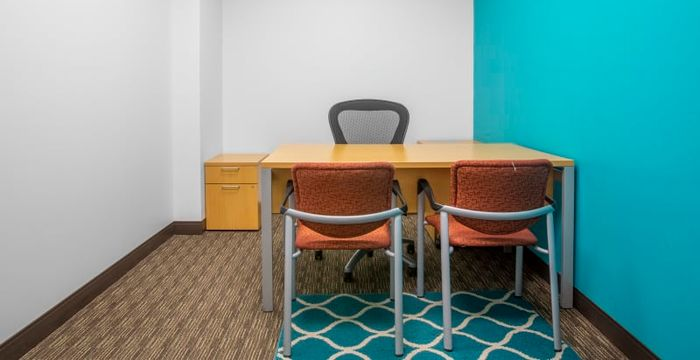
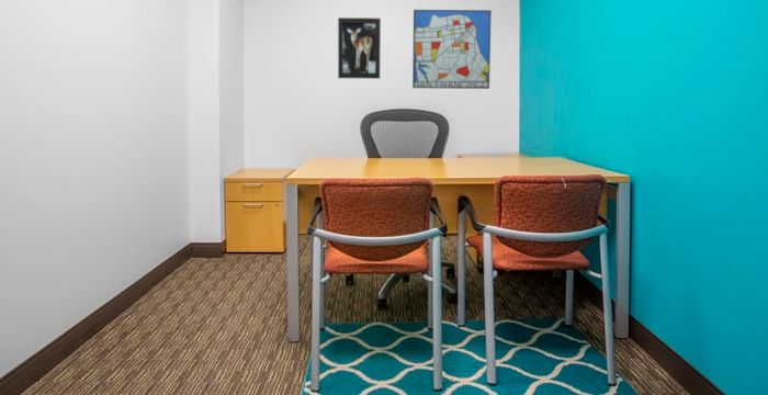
+ wall art (451, 49)
+ wall art (359, 48)
